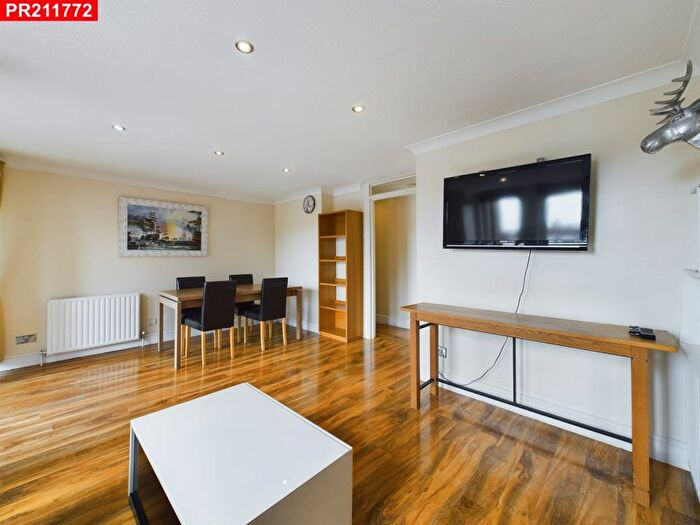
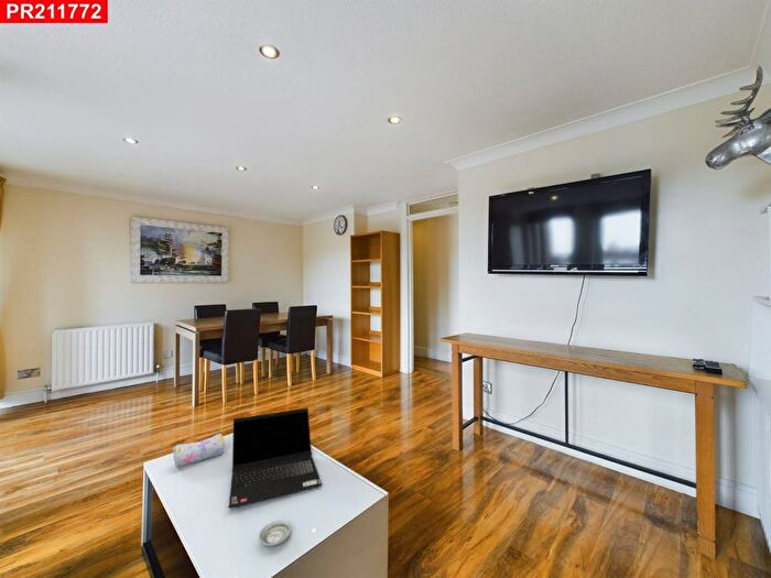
+ laptop computer (274, 450)
+ pencil case (199, 449)
+ saucer (274, 535)
